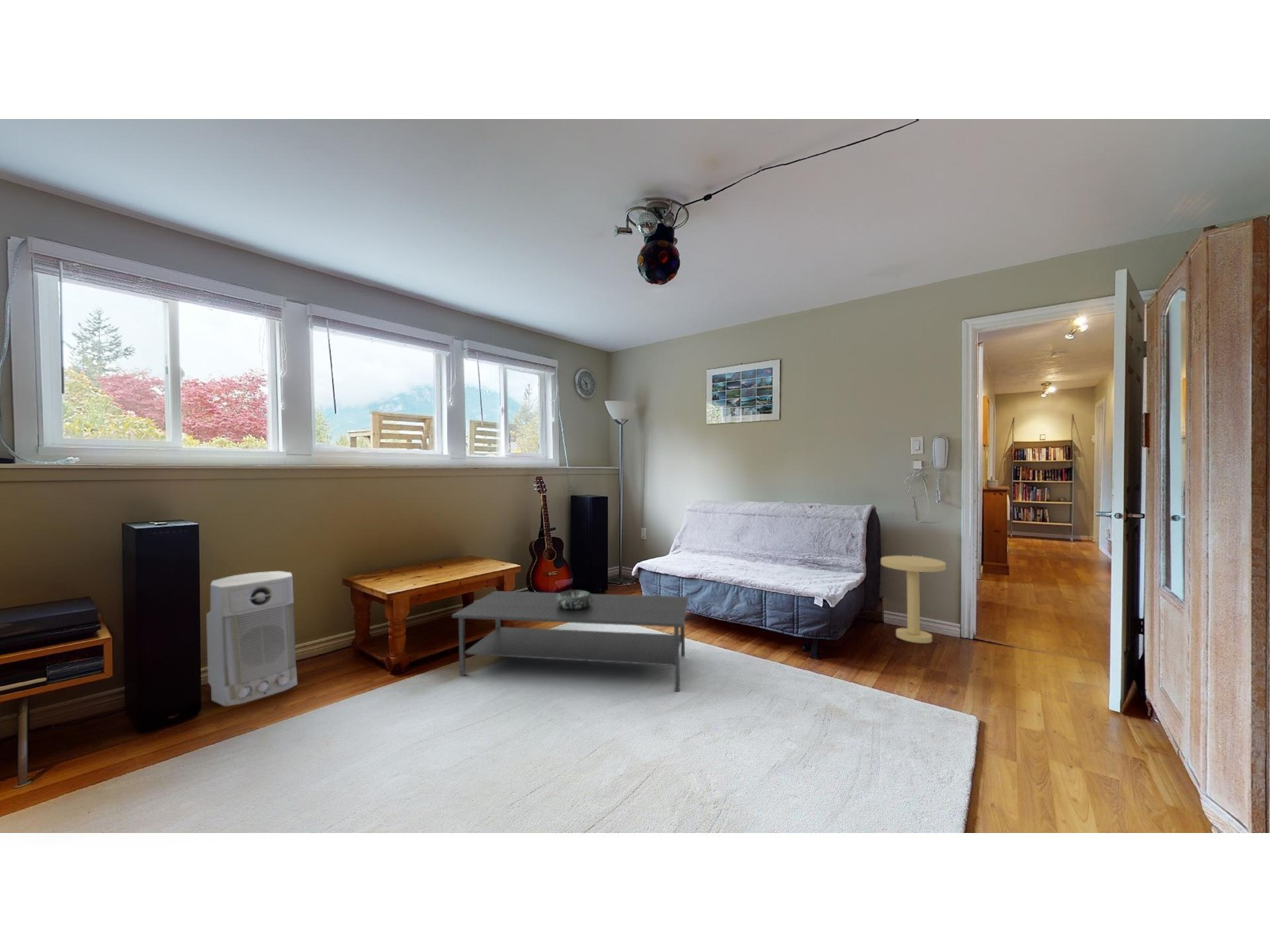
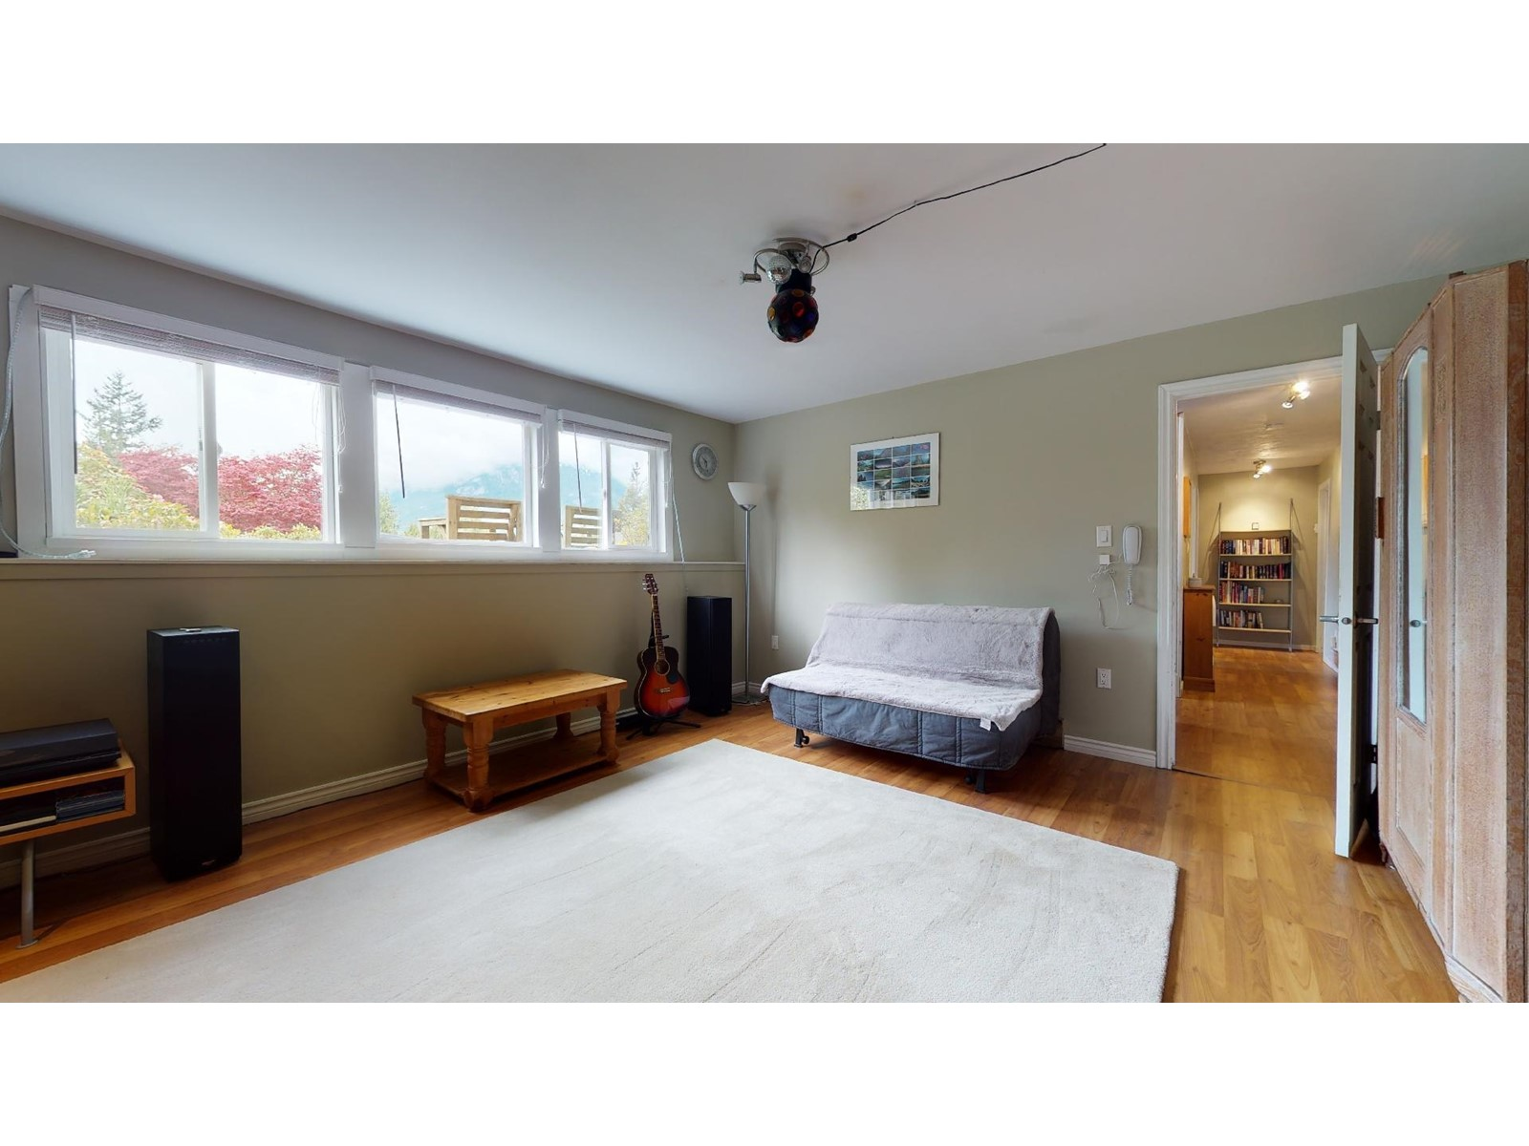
- side table (912, 599)
- coffee table (576, 635)
- decorative bowl (574, 599)
- air purifier (253, 632)
